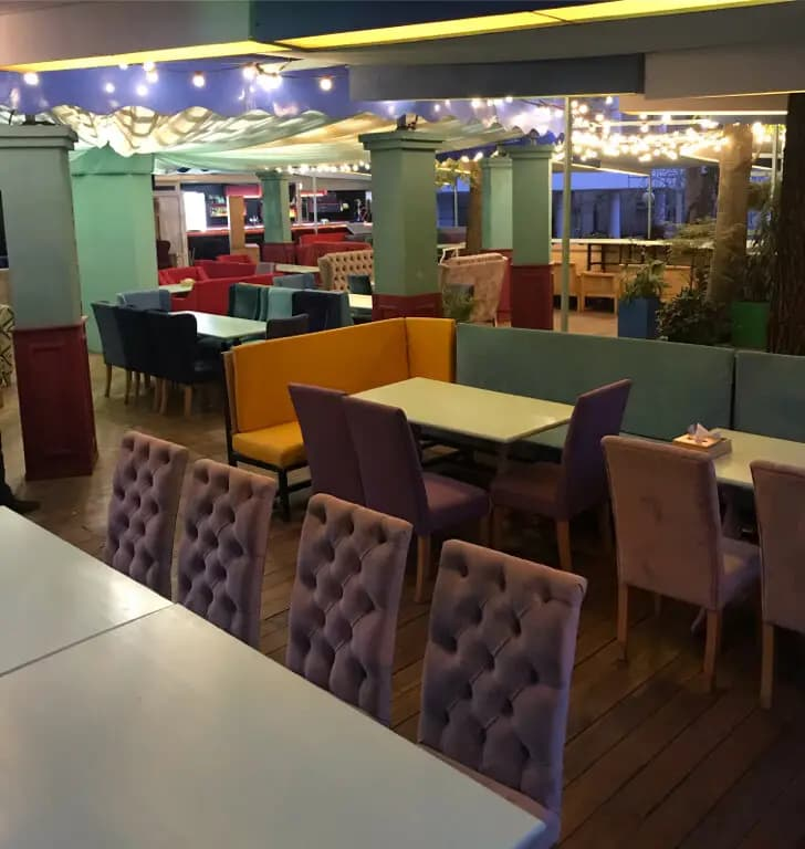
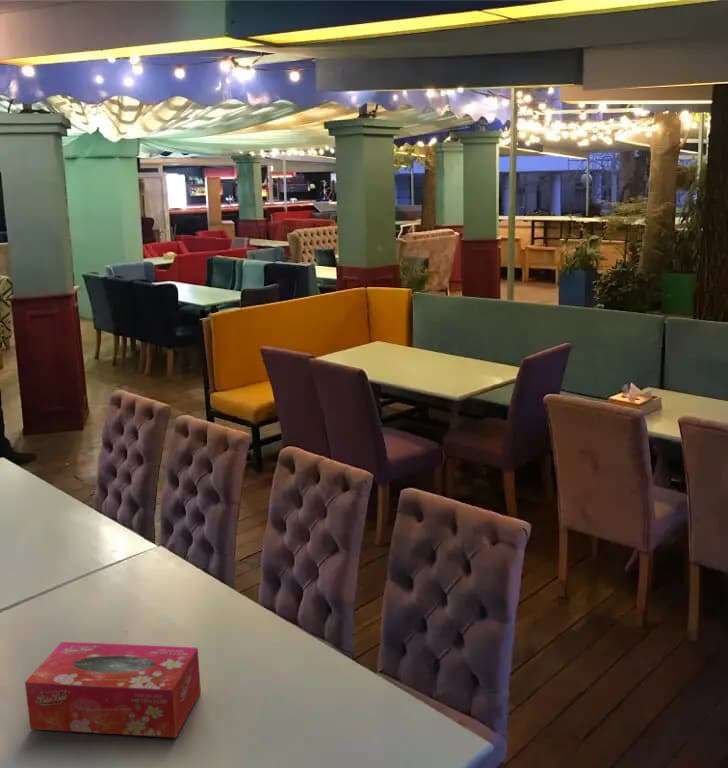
+ tissue box (116, 687)
